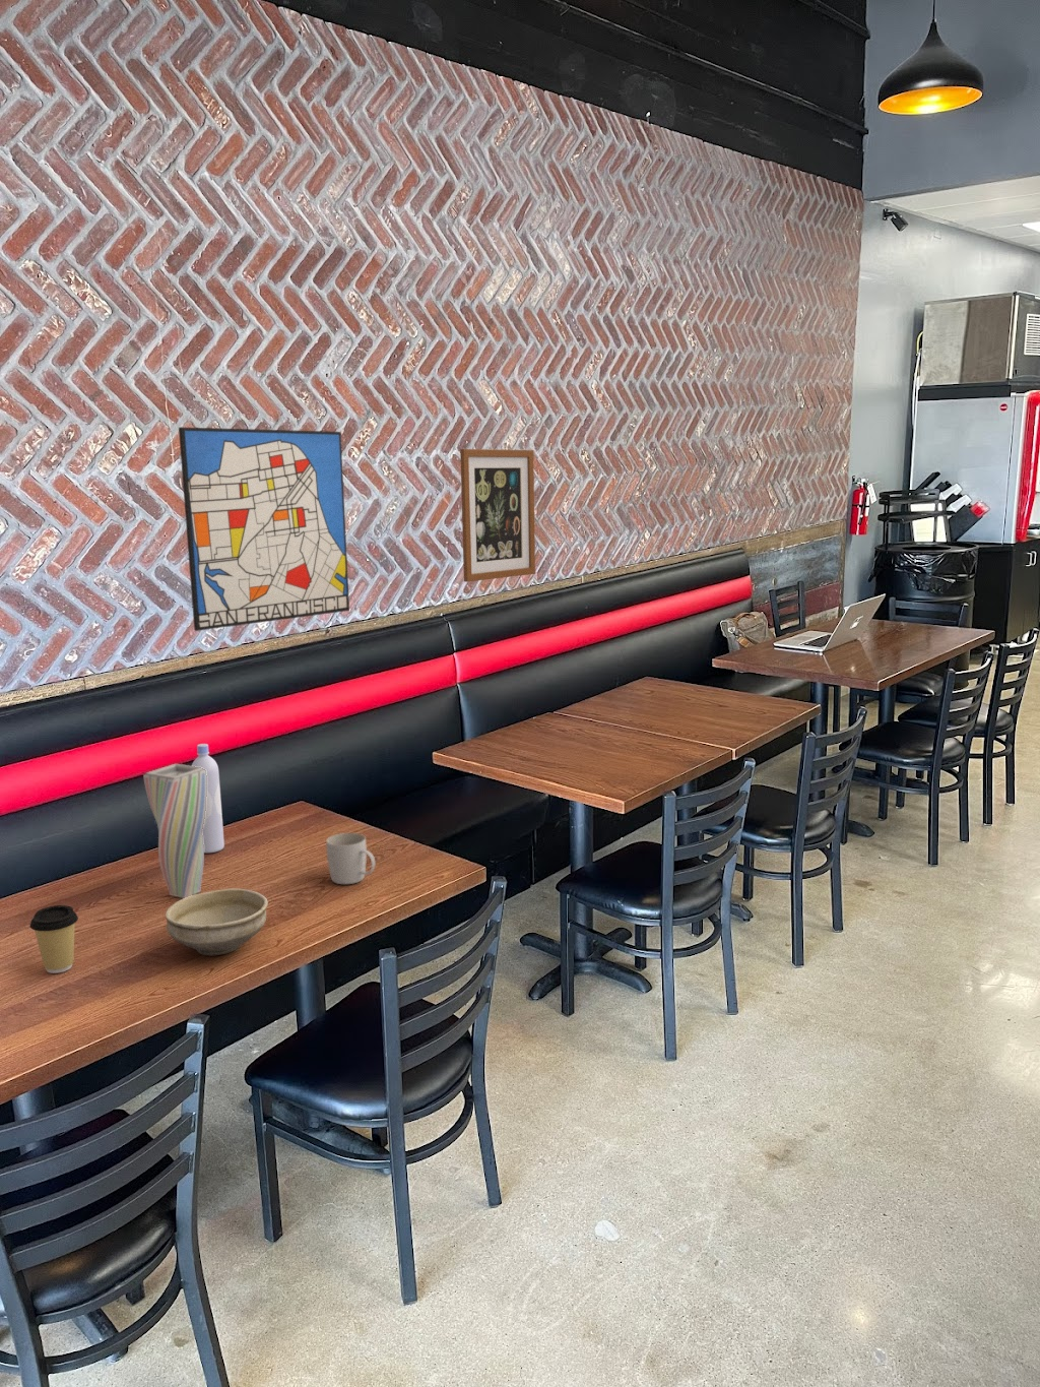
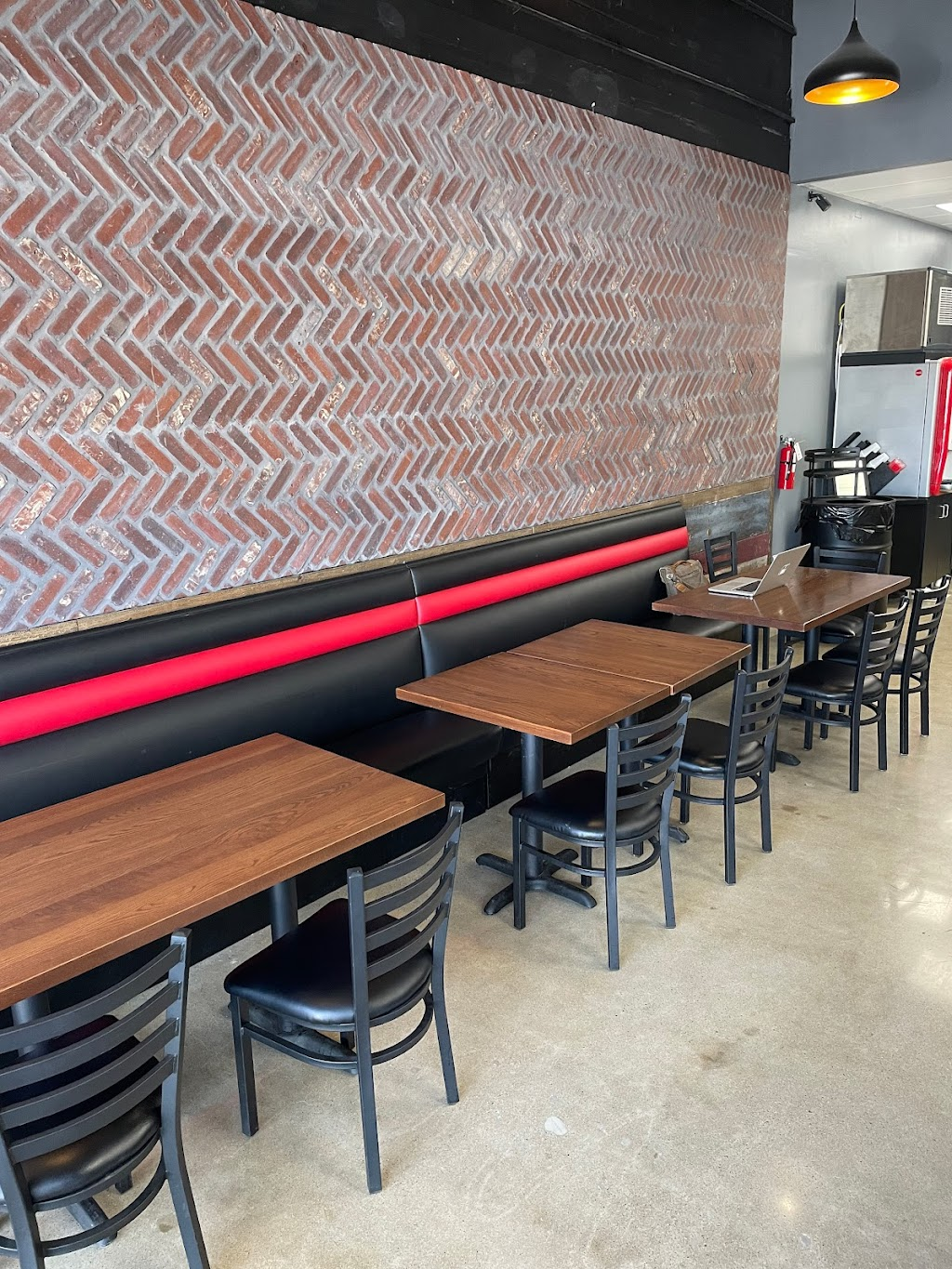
- vase (180, 832)
- wall art (270, 527)
- coffee cup (56, 940)
- mug (353, 860)
- bowl (217, 926)
- bottle (206, 797)
- wall art (498, 514)
